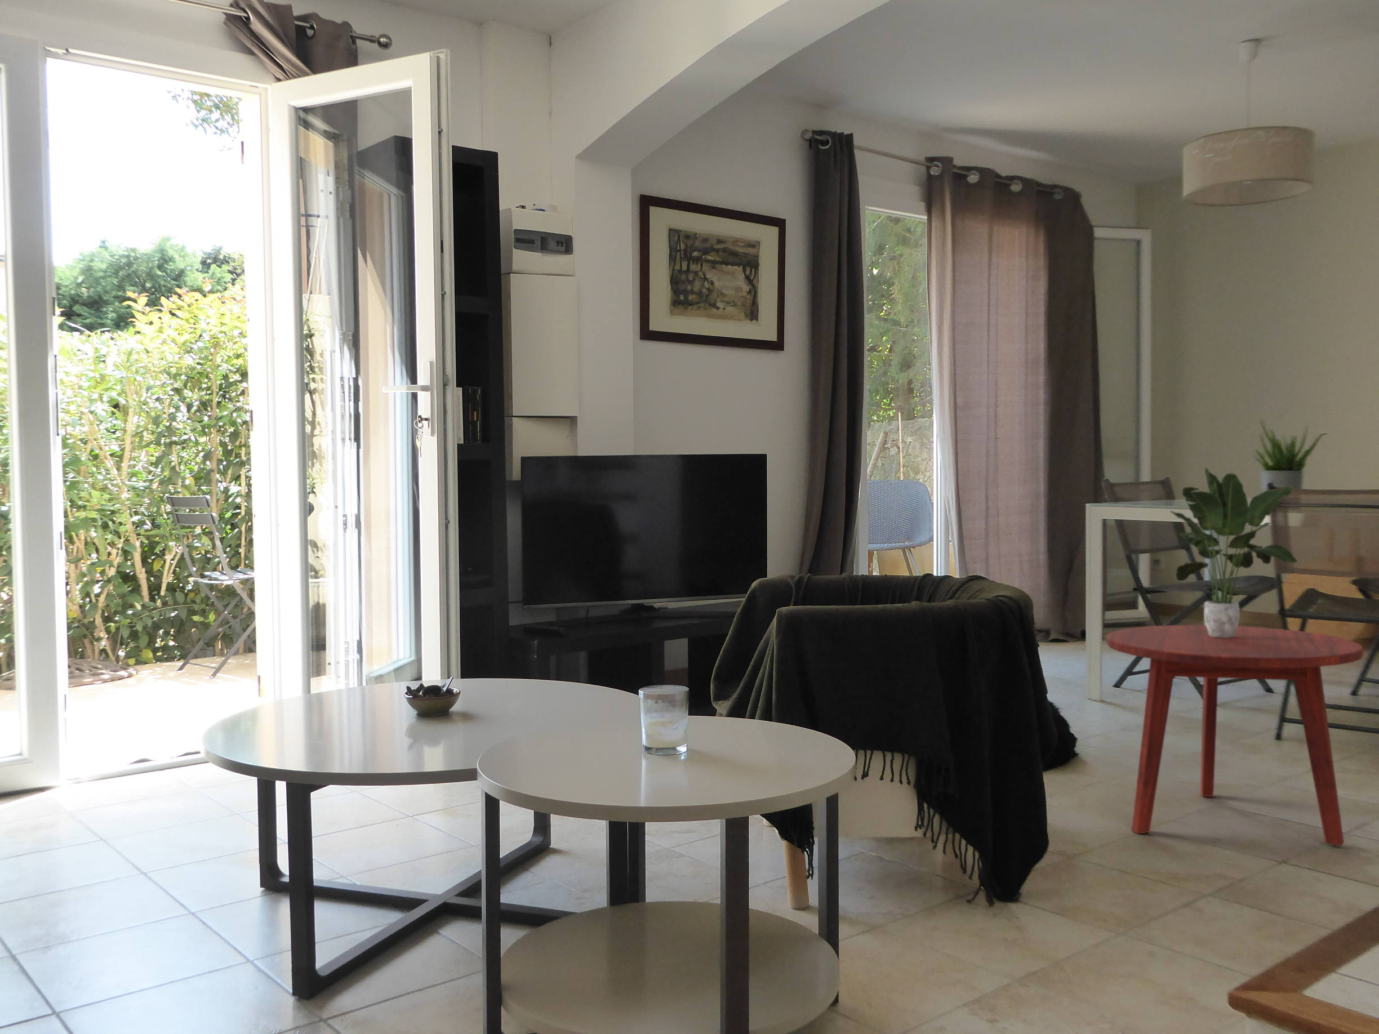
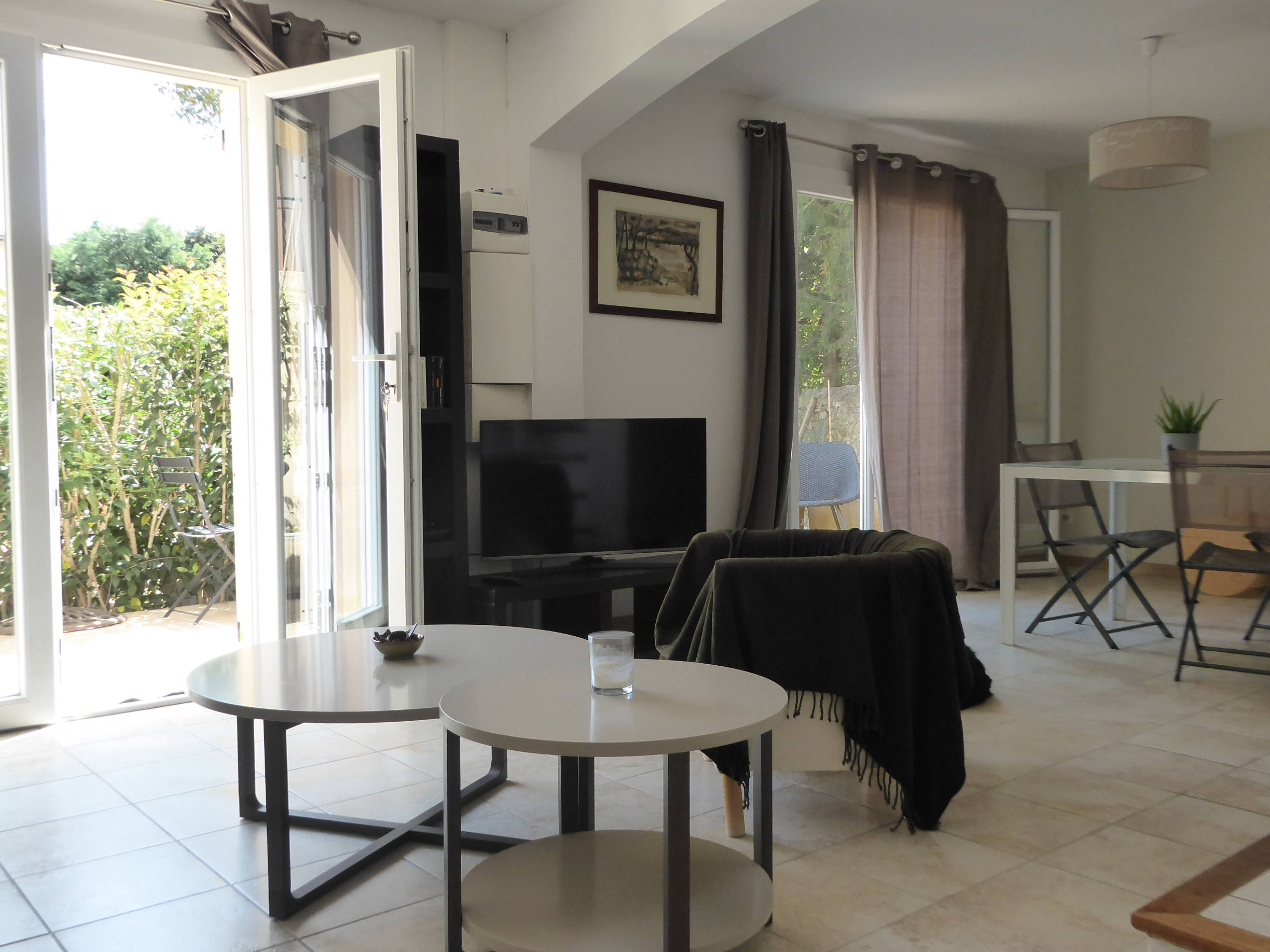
- side table (1216, 731)
- potted plant (1231, 548)
